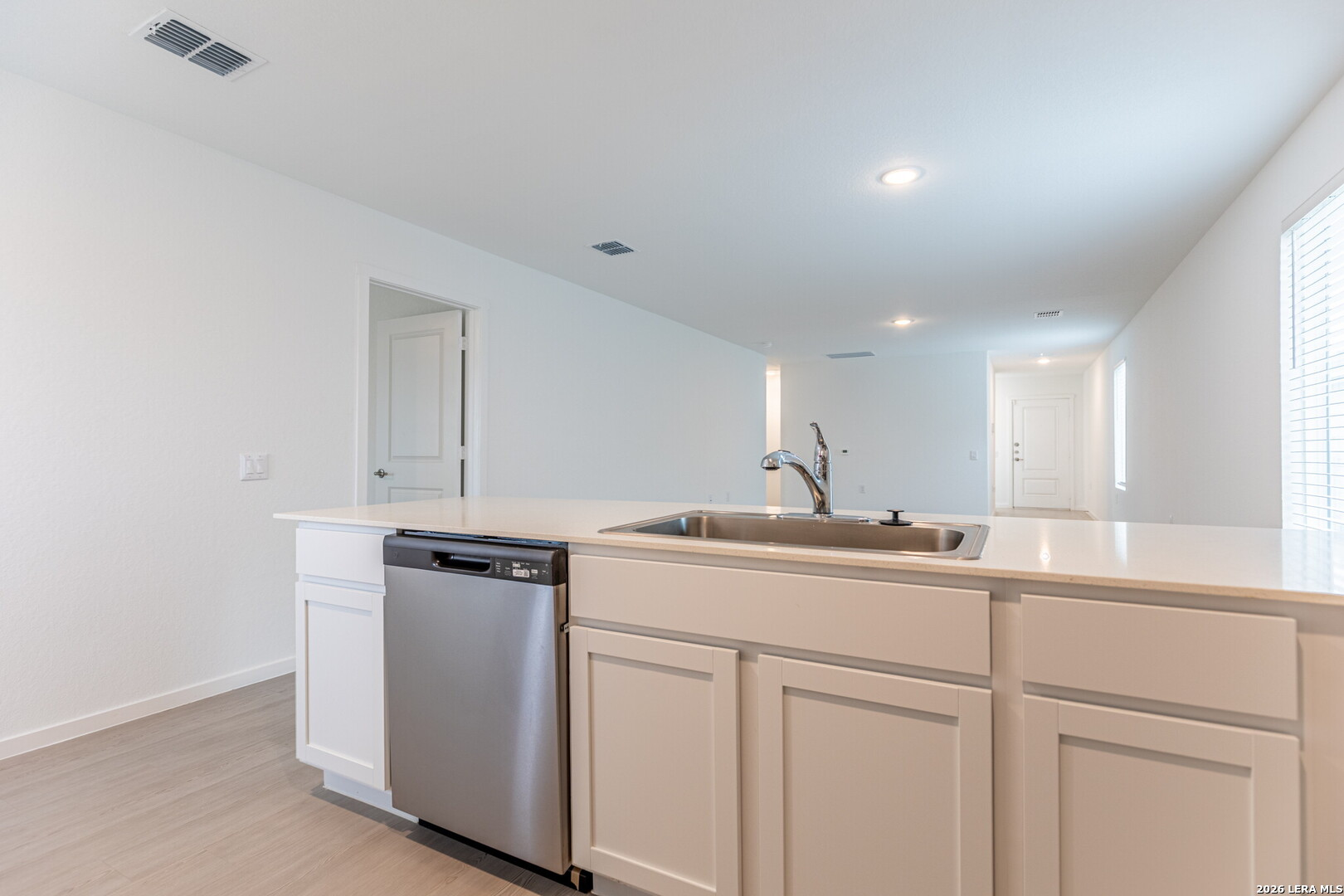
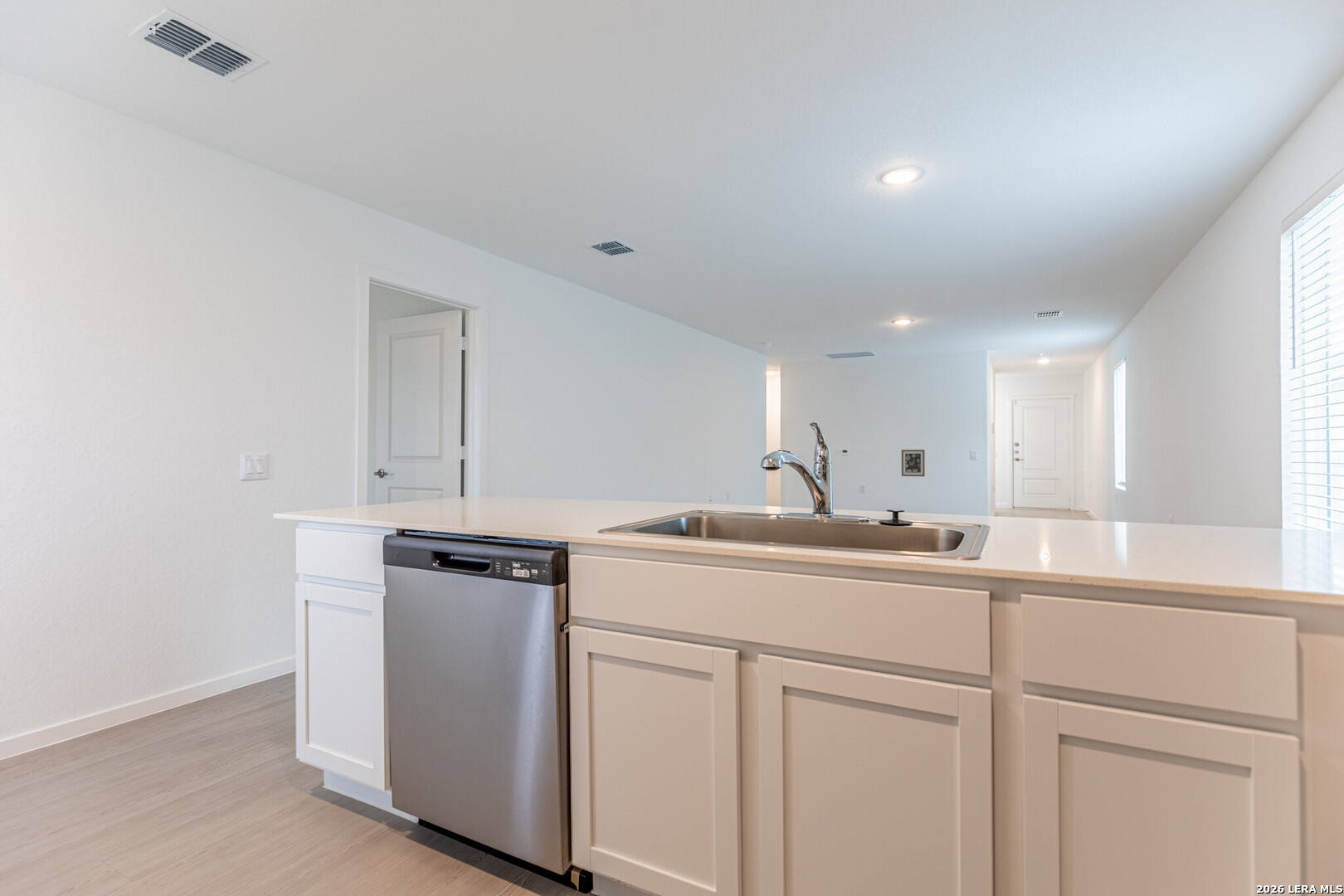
+ wall art (913, 463)
